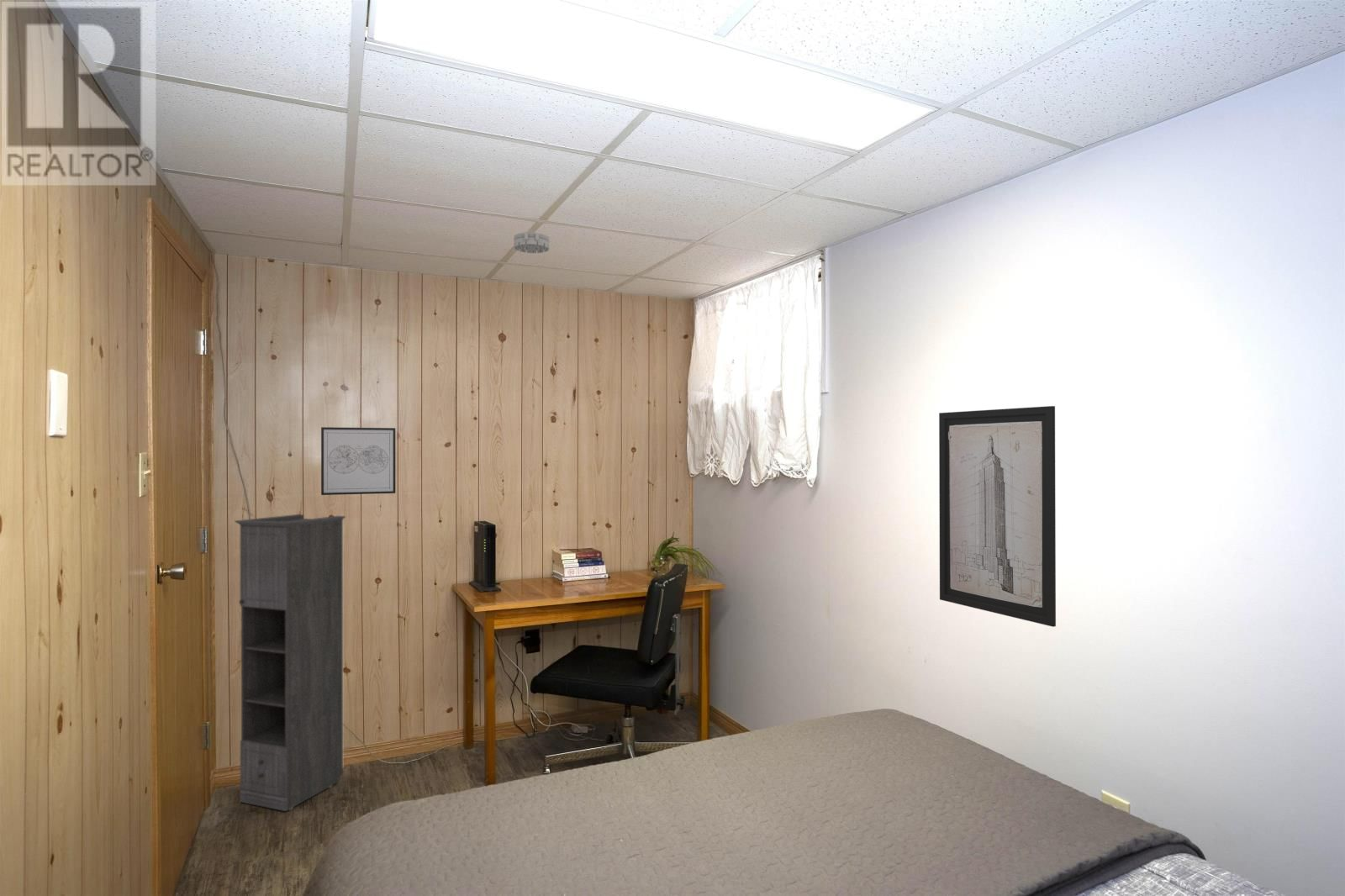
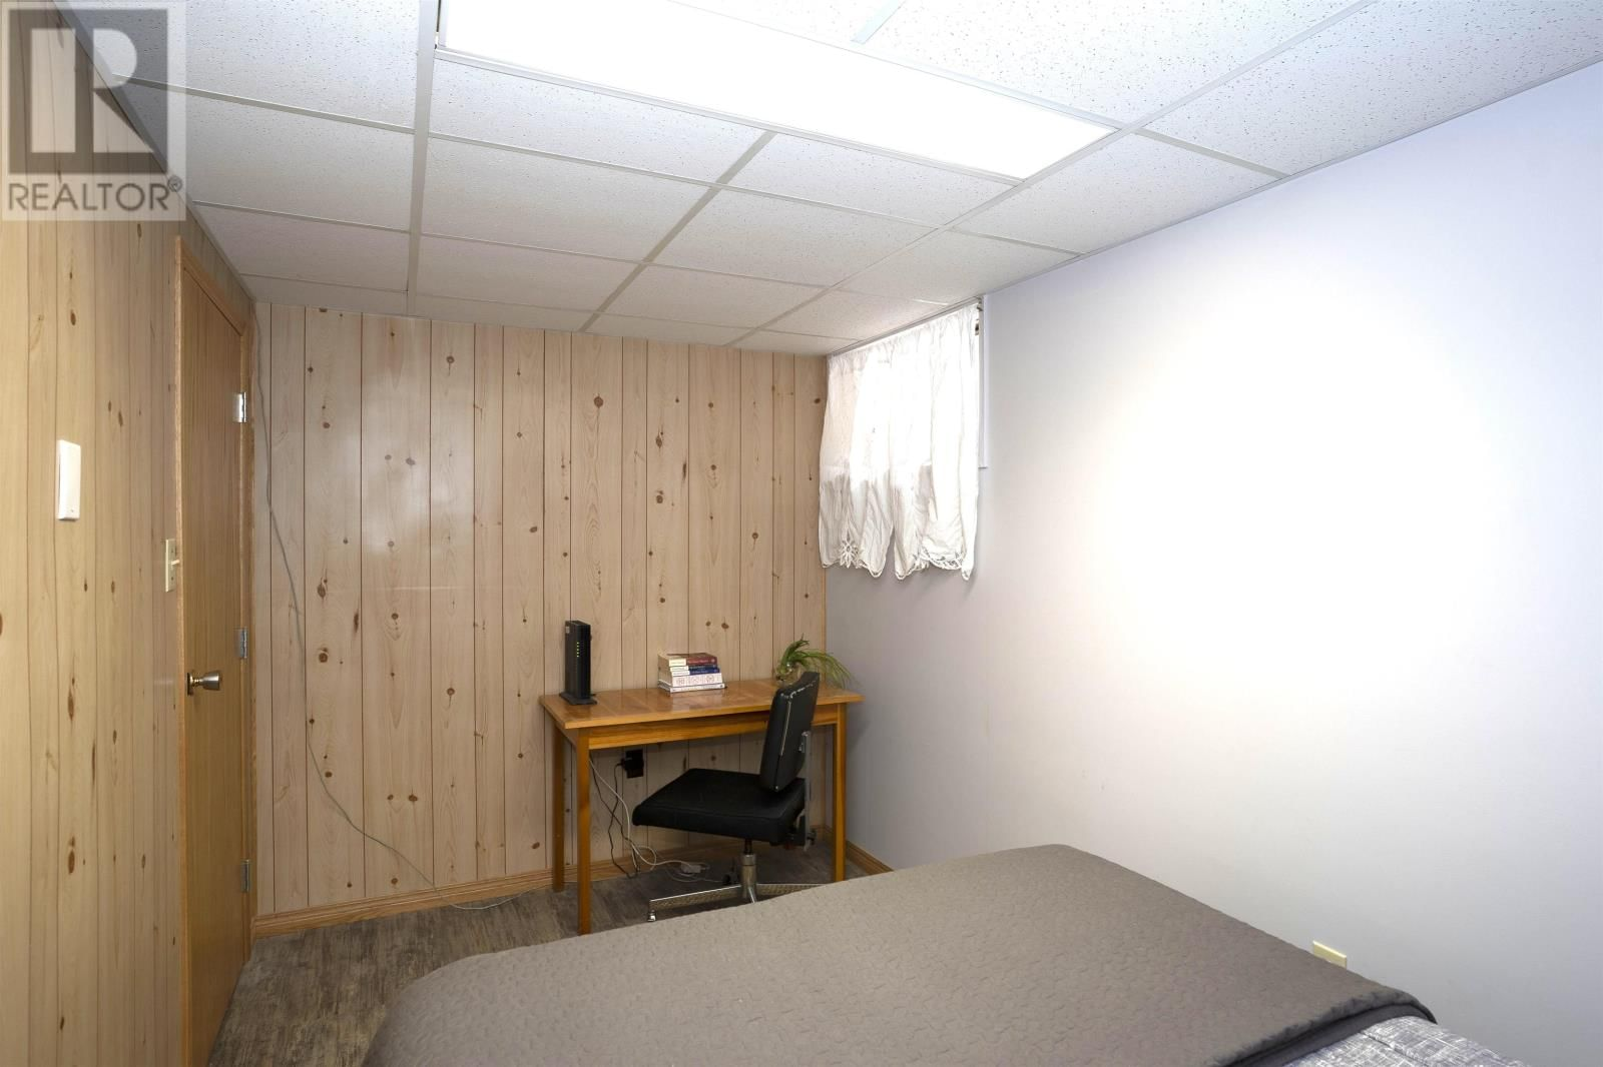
- wall art (992, 510)
- storage cabinet (292, 655)
- smoke detector (531, 242)
- wall art (359, 461)
